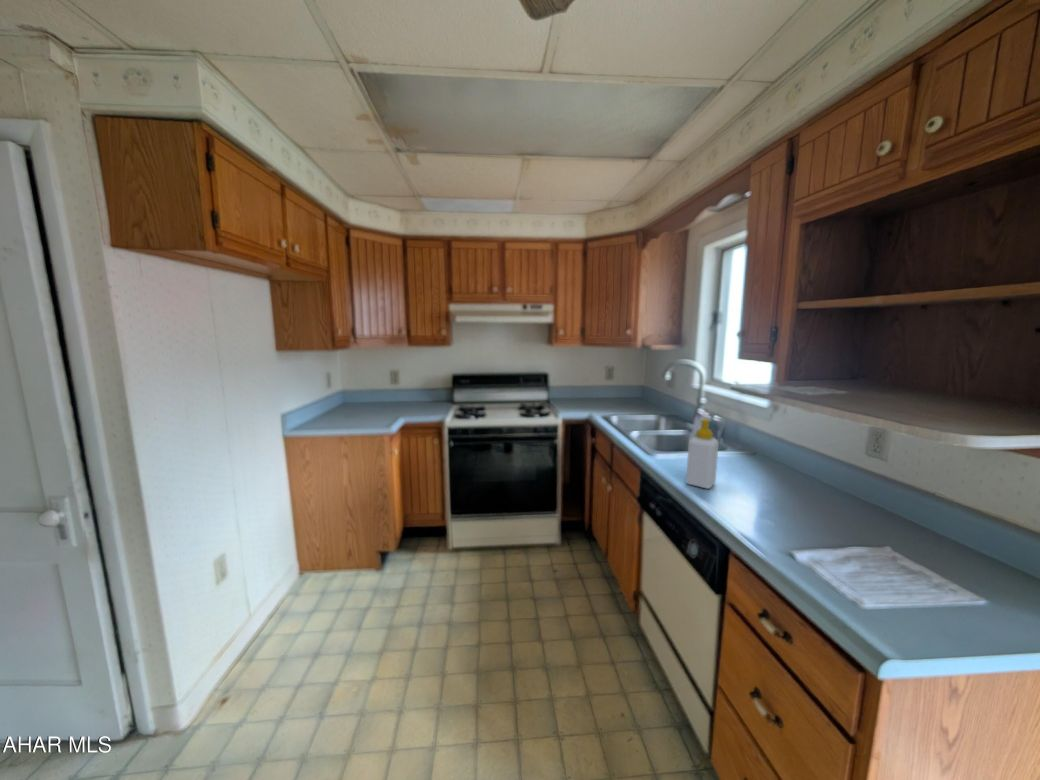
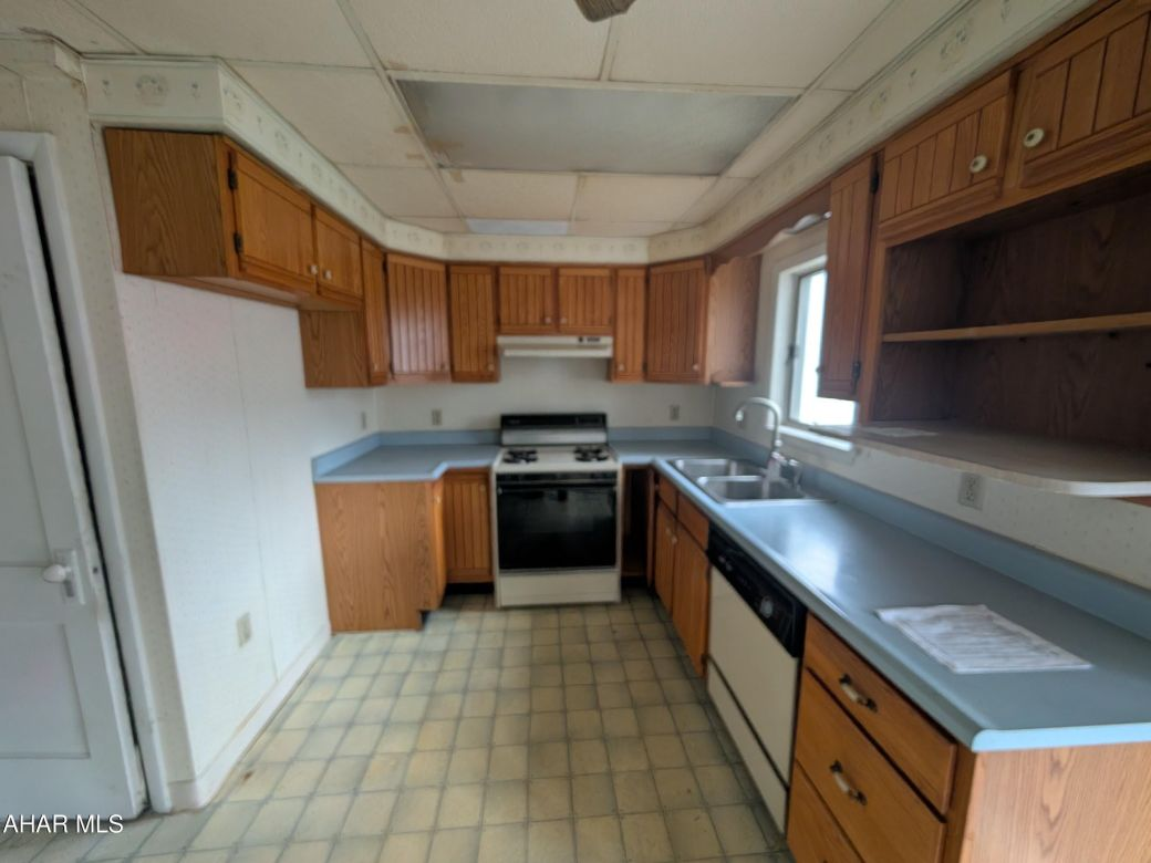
- soap bottle (702, 452)
